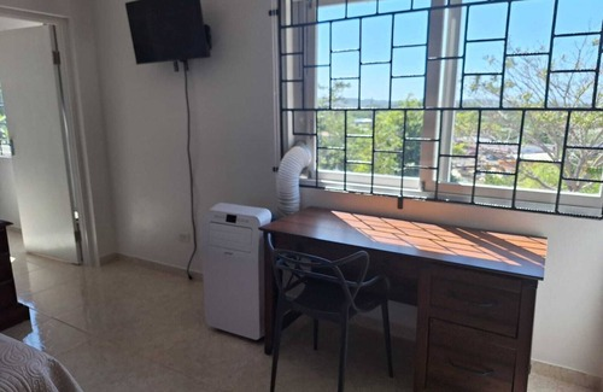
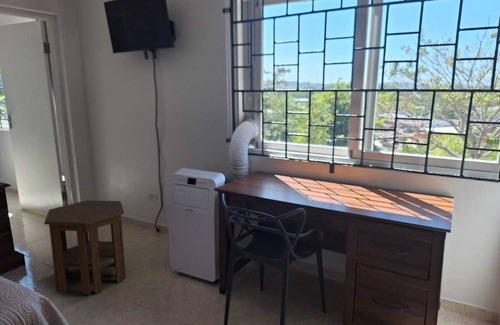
+ side table (89, 244)
